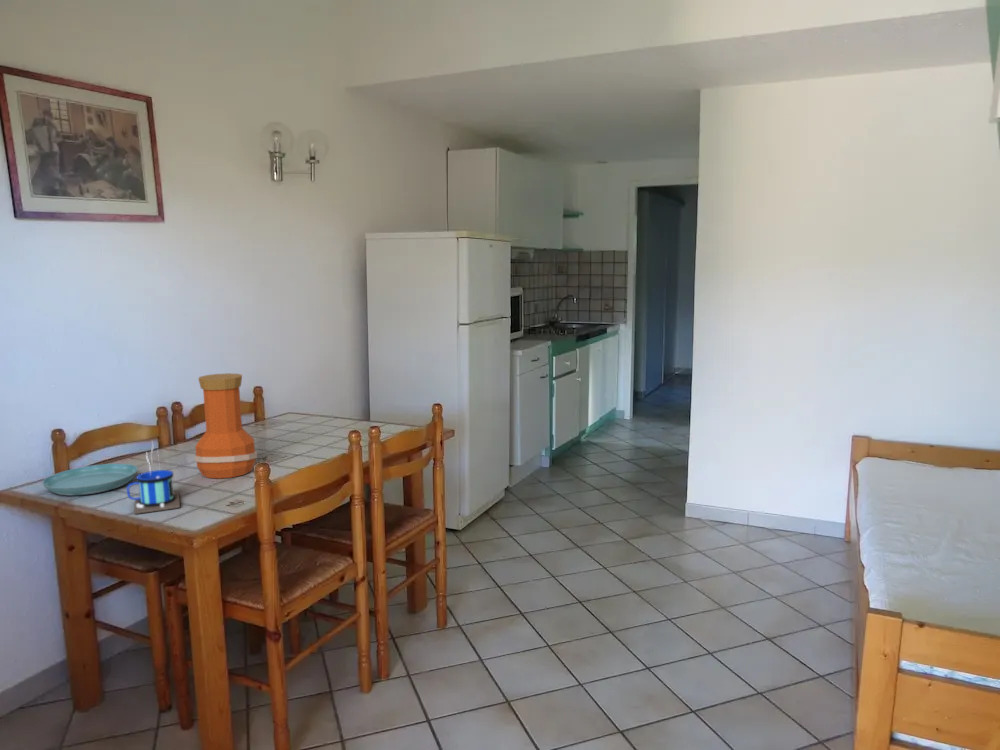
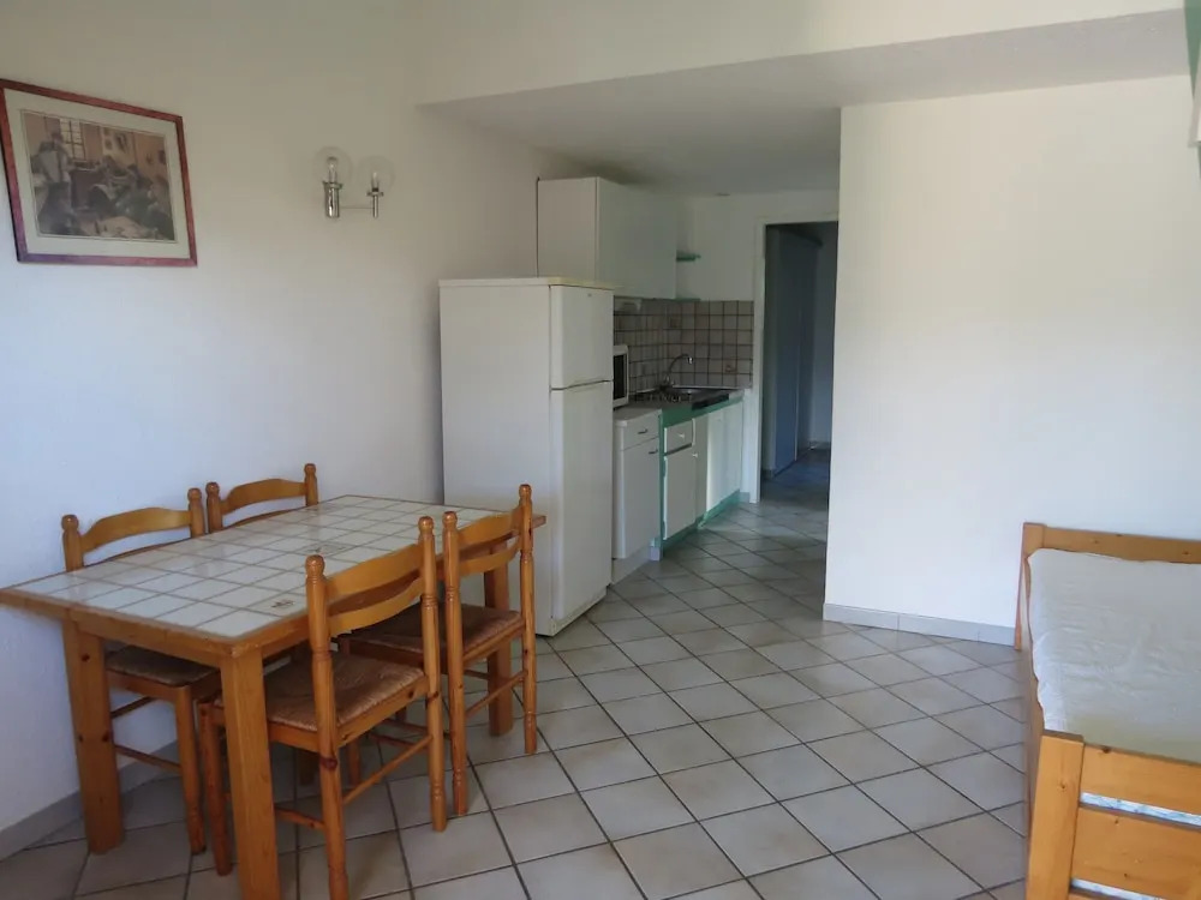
- vase (224, 424)
- saucer (91, 479)
- mug (151, 472)
